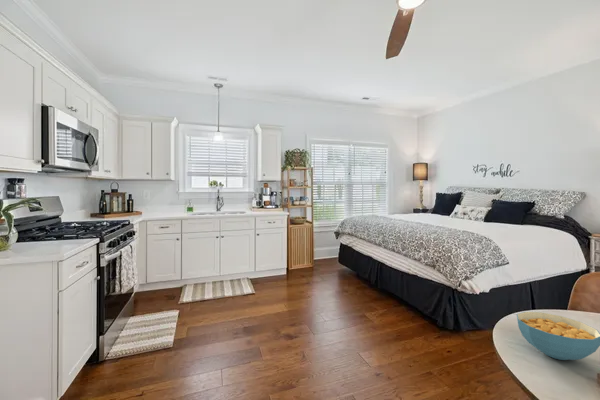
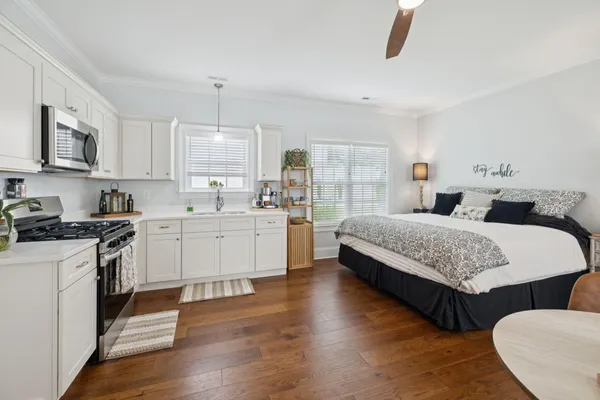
- cereal bowl (555, 339)
